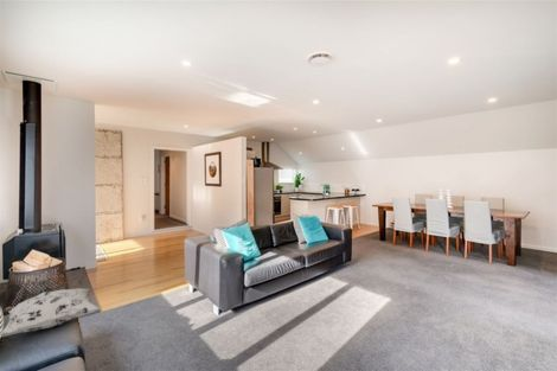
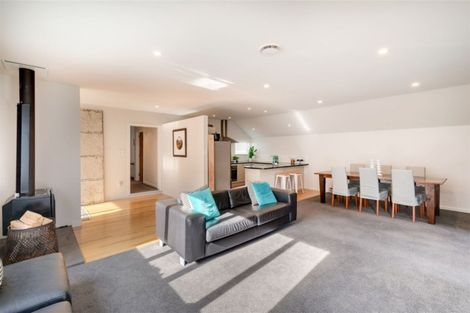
- decorative pillow (51, 308)
